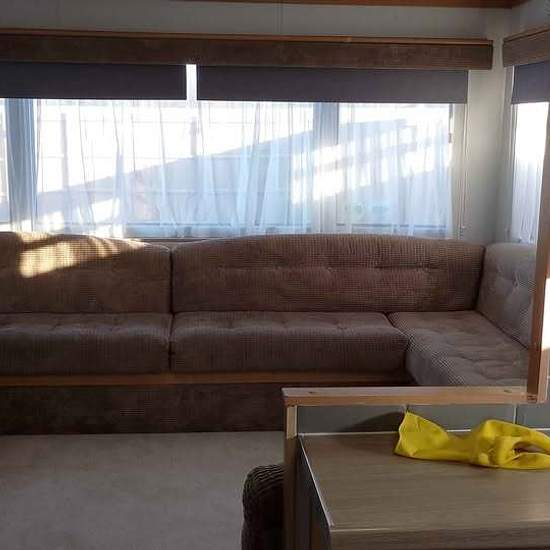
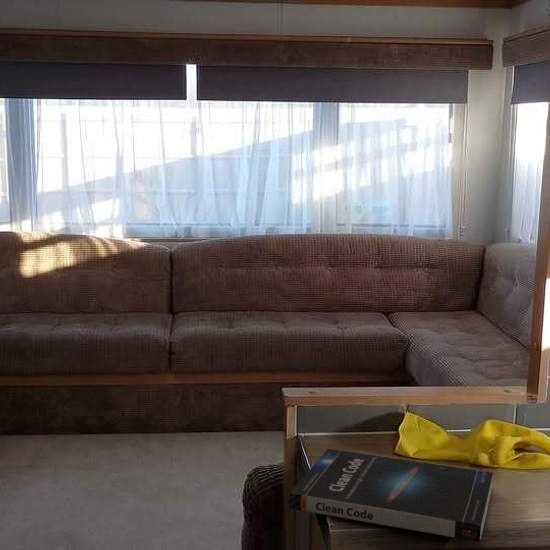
+ book (394, 490)
